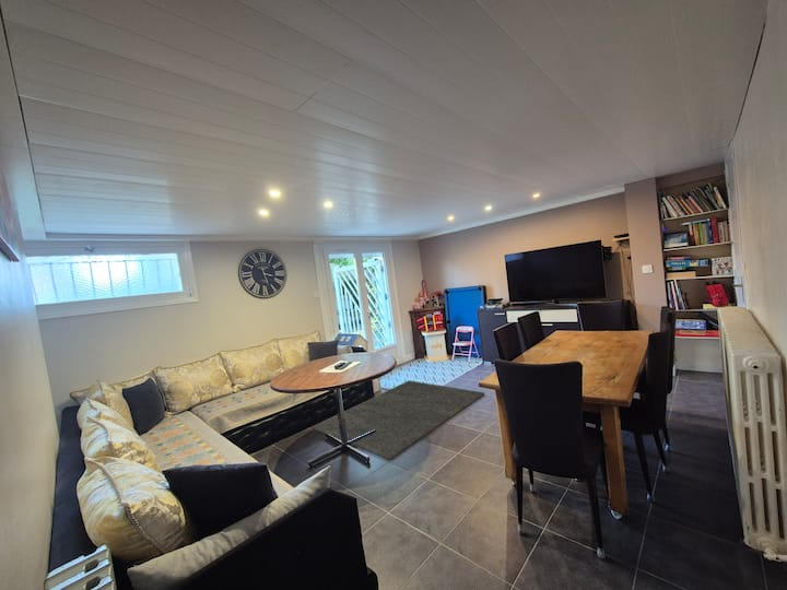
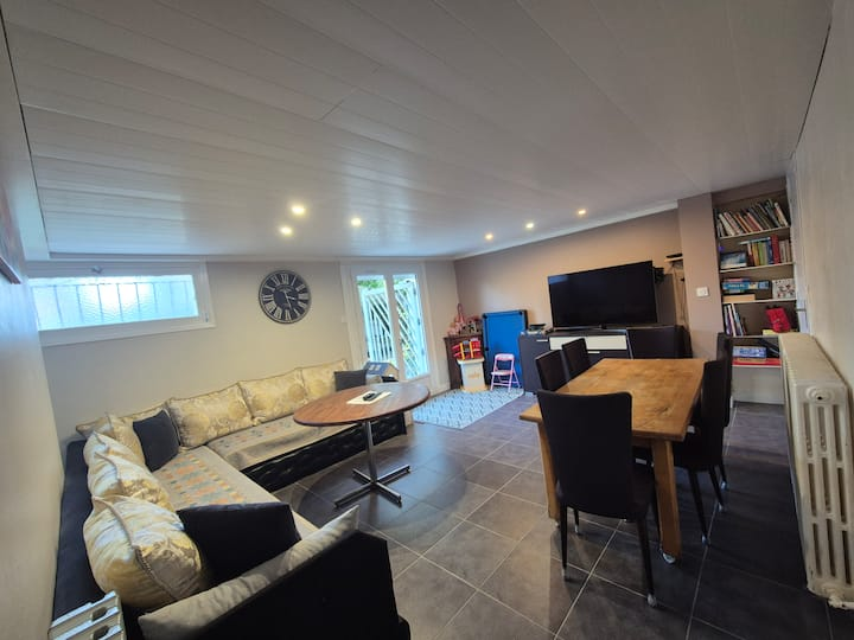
- rug (401, 410)
